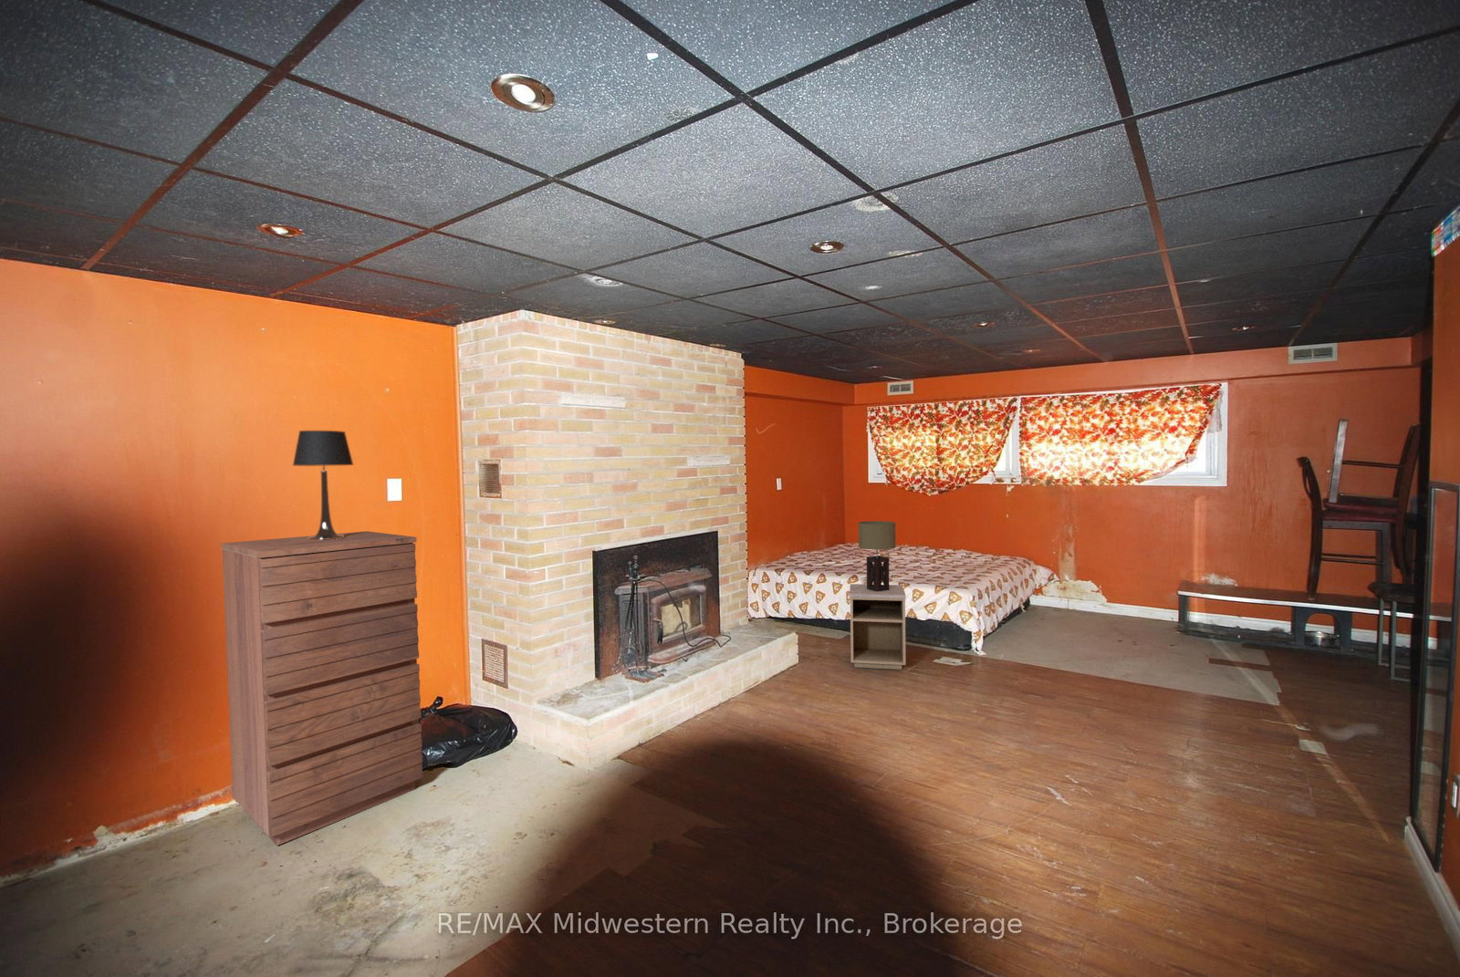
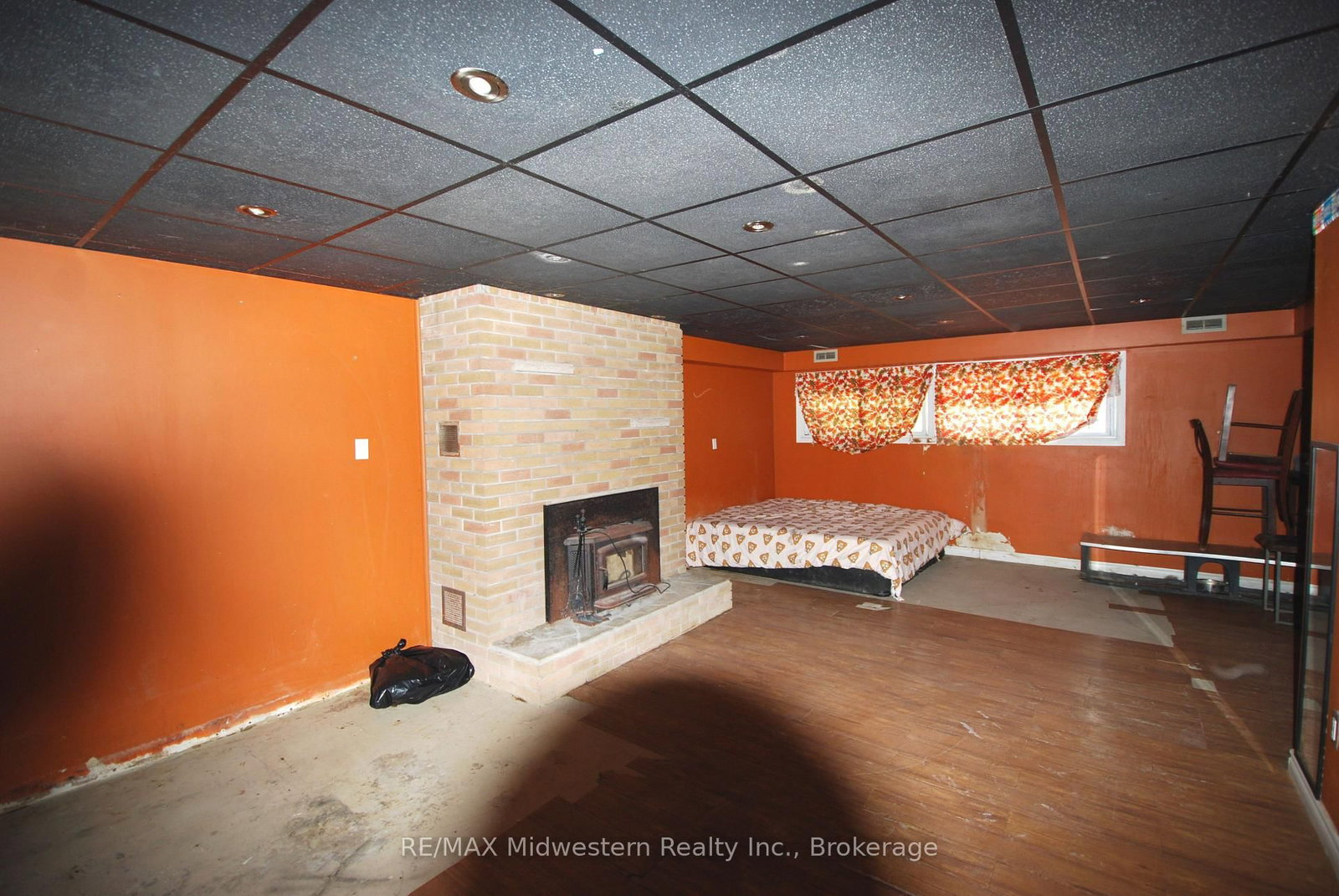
- nightstand (877, 626)
- table lamp (324, 484)
- dresser (326, 670)
- table lamp (877, 555)
